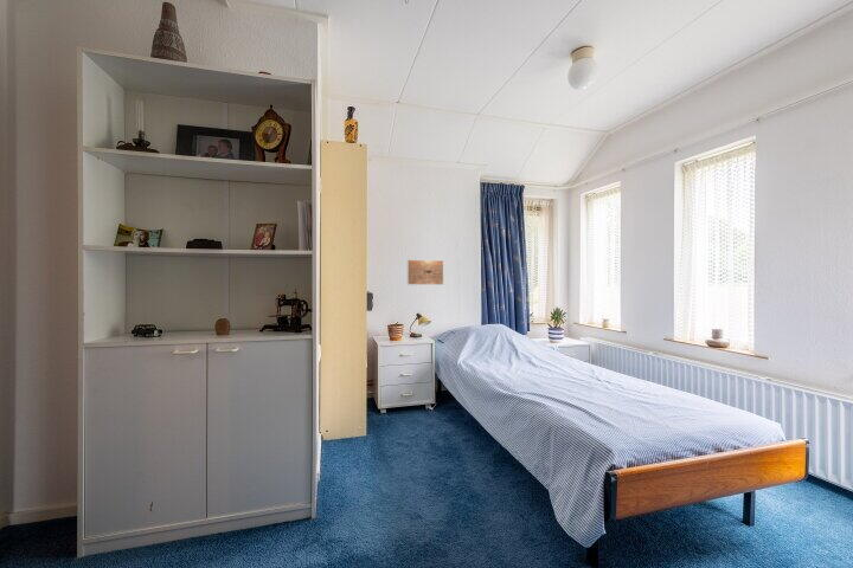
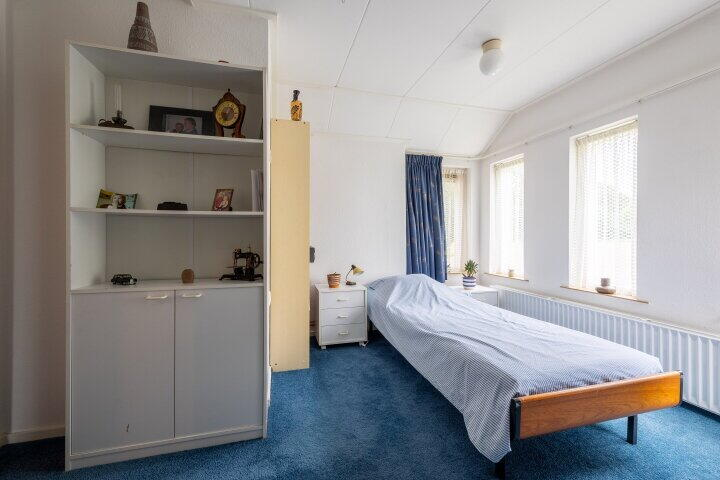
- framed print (425, 272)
